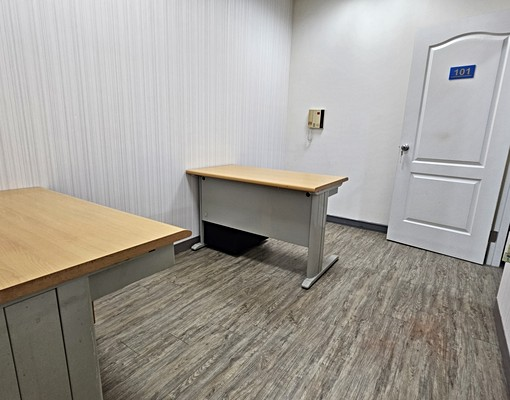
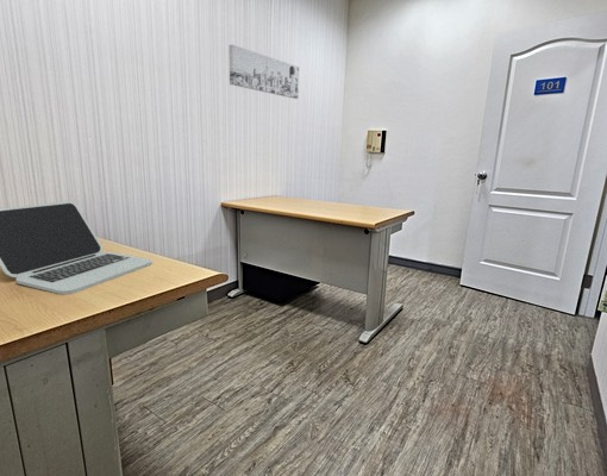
+ wall art (267, 74)
+ laptop (70, 239)
